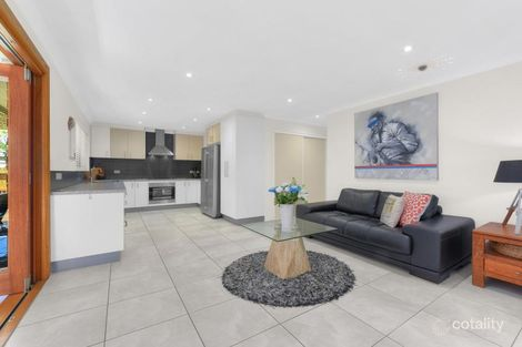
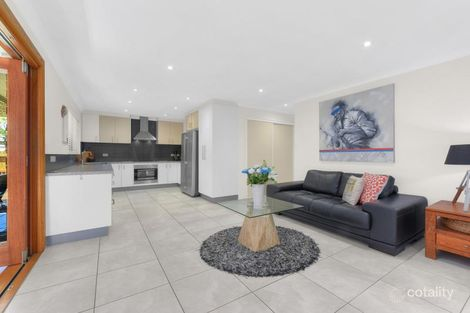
- ceiling light (422, 67)
